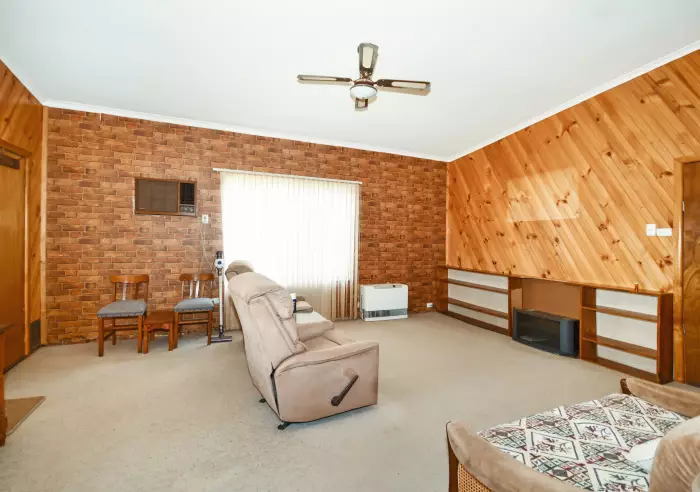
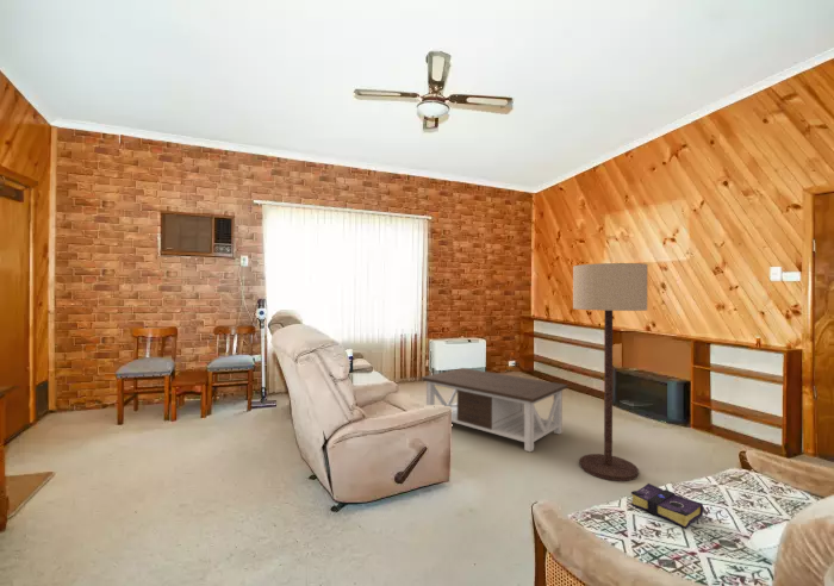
+ coffee table (491, 404)
+ floor lamp (608, 367)
+ book (666, 503)
